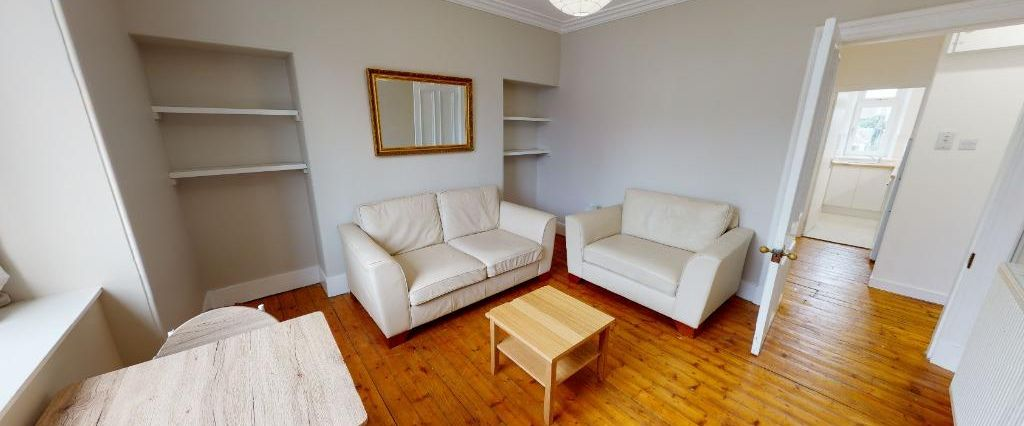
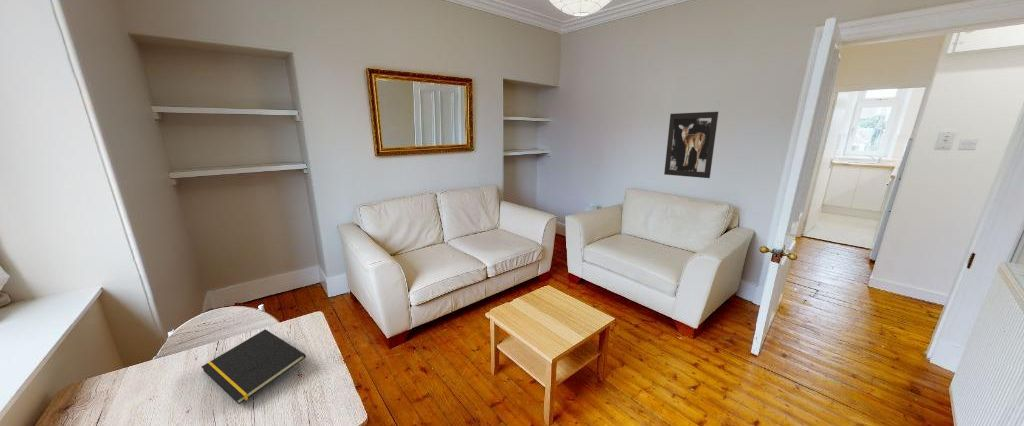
+ notepad (254, 362)
+ wall art (689, 145)
